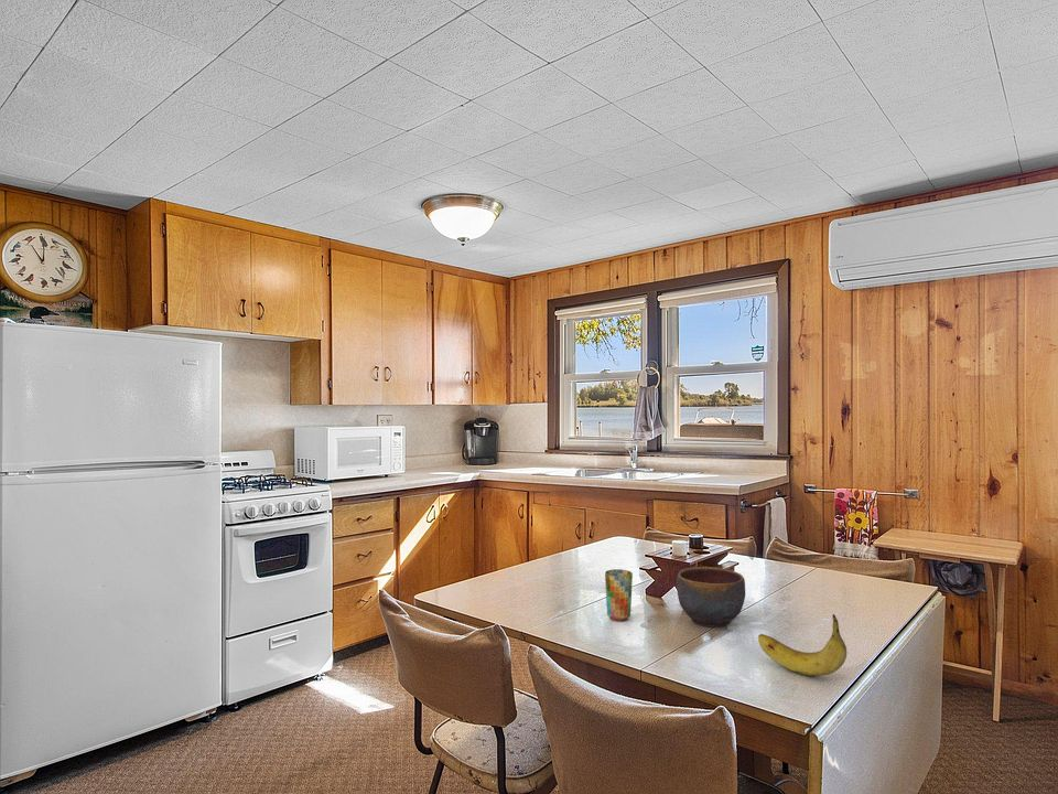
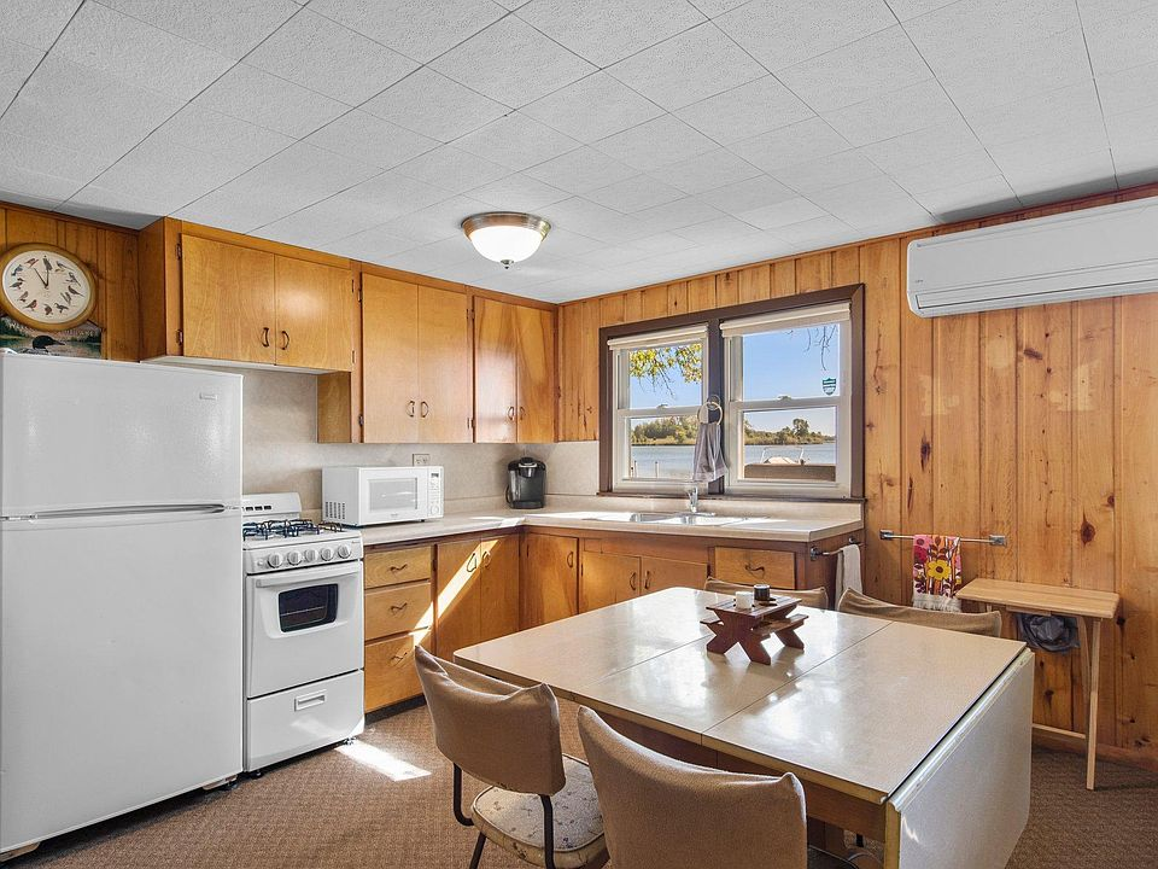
- fruit (799, 651)
- cup (618, 594)
- bowl (710, 597)
